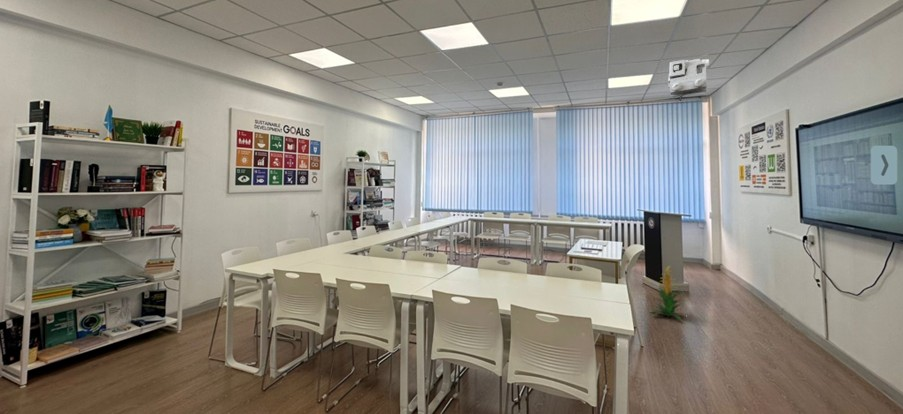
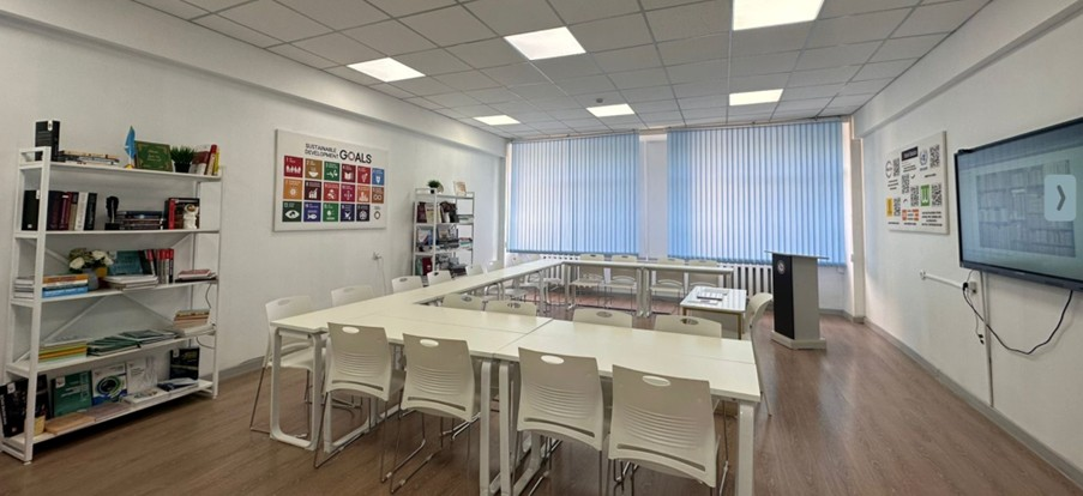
- indoor plant (667, 290)
- total station (687, 75)
